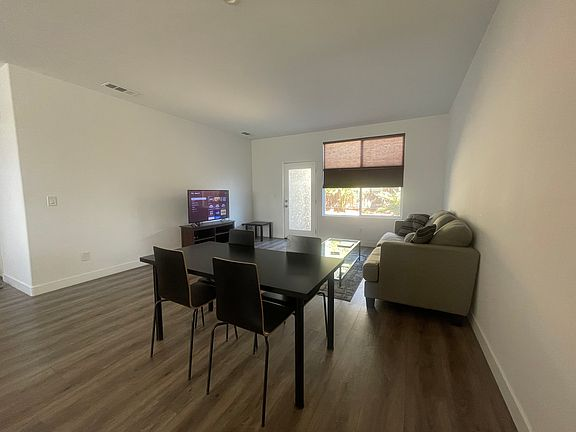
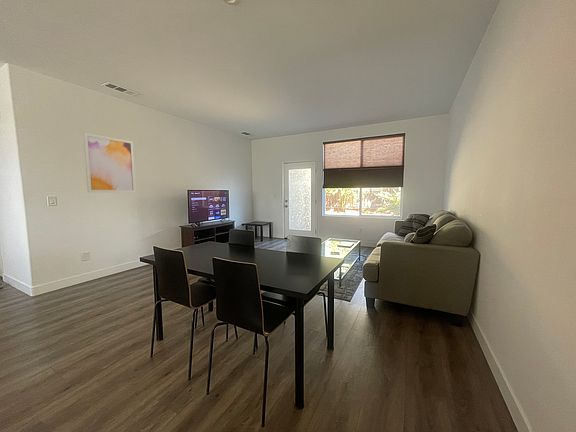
+ wall art (111, 165)
